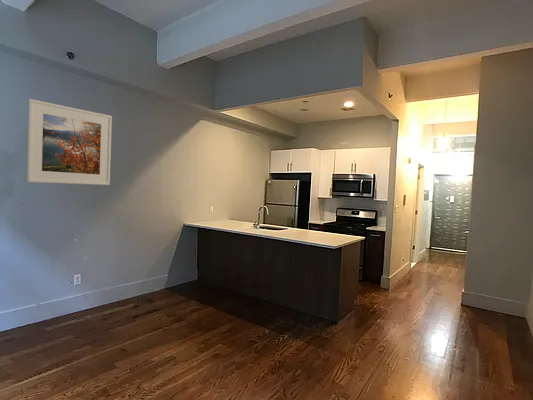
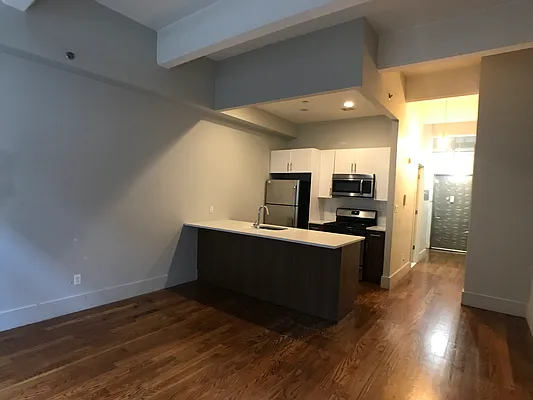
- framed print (73, 146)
